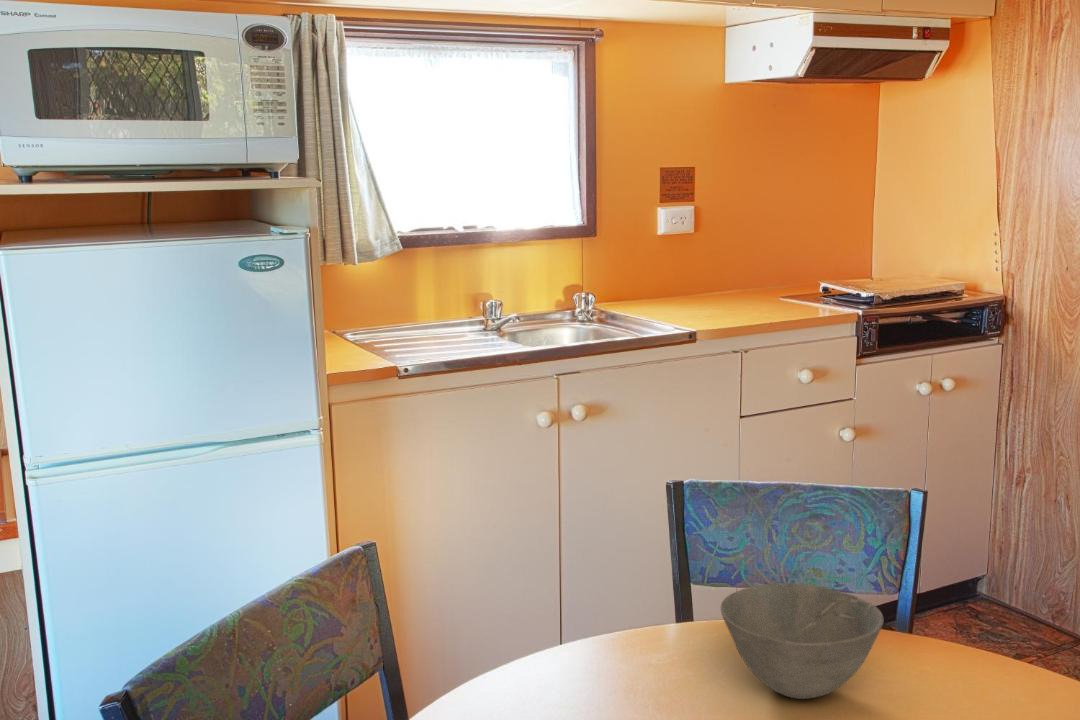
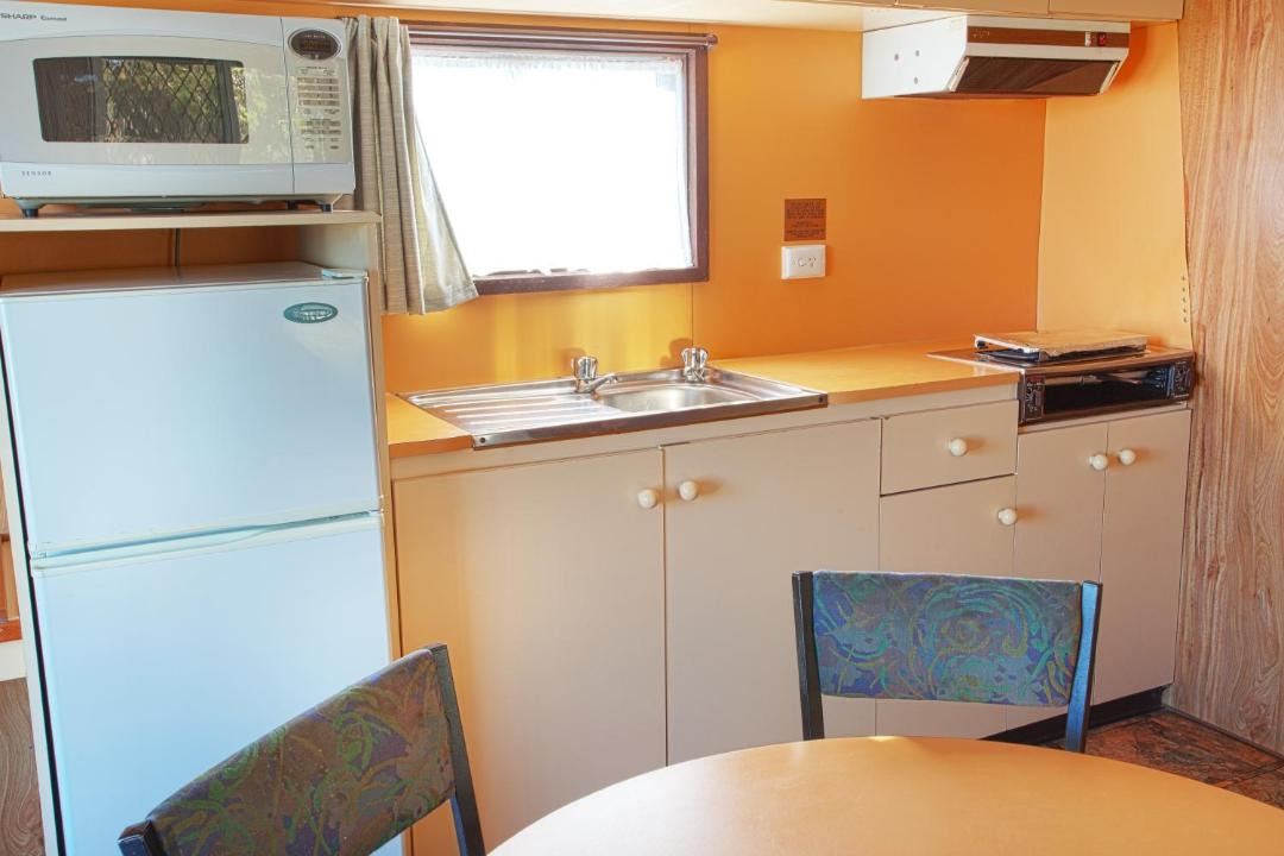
- bowl (800, 648)
